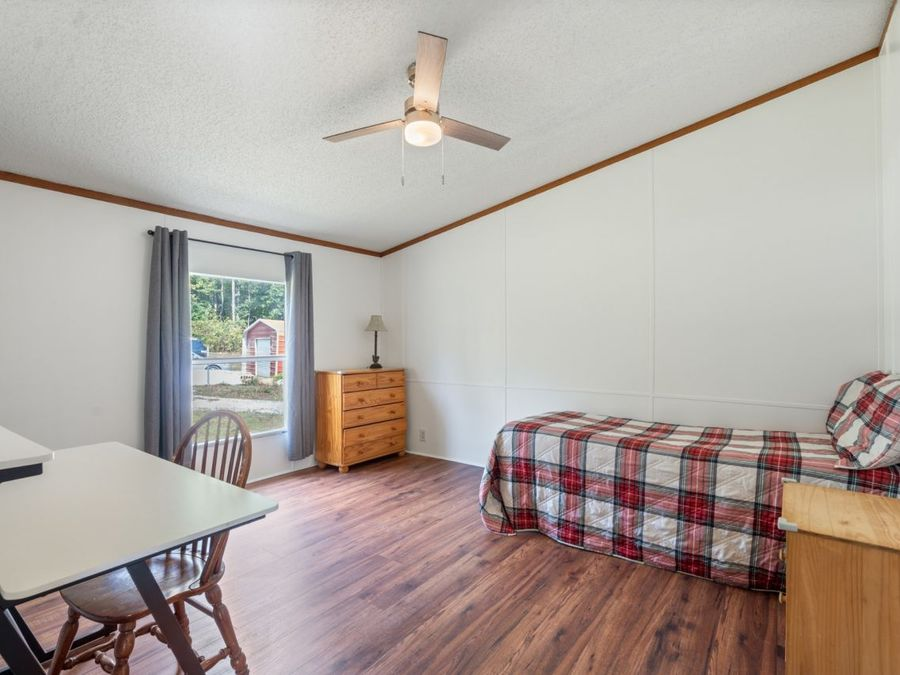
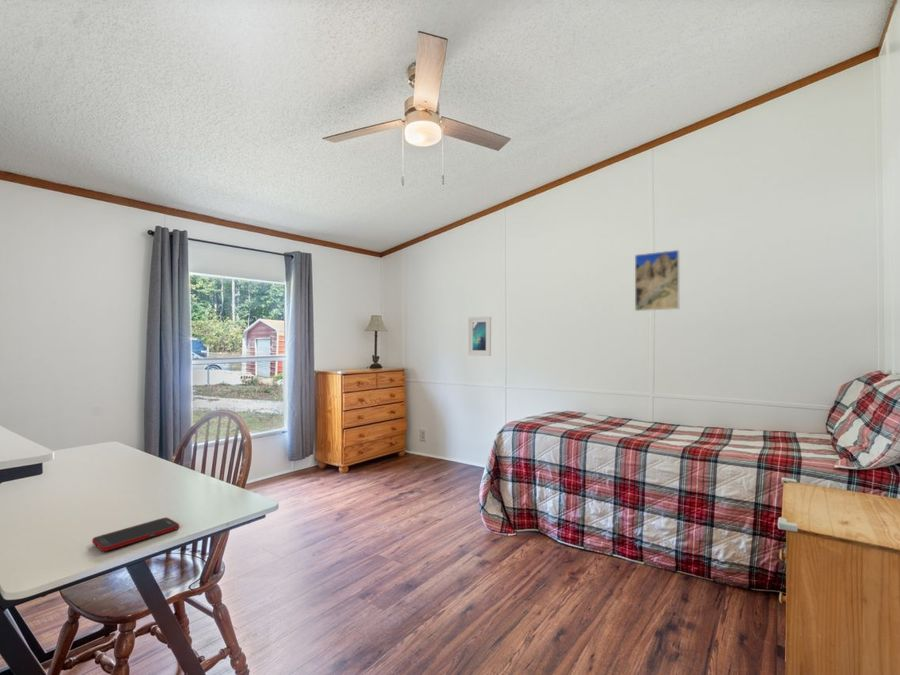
+ cell phone (137, 533)
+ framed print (656, 281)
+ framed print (479, 336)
